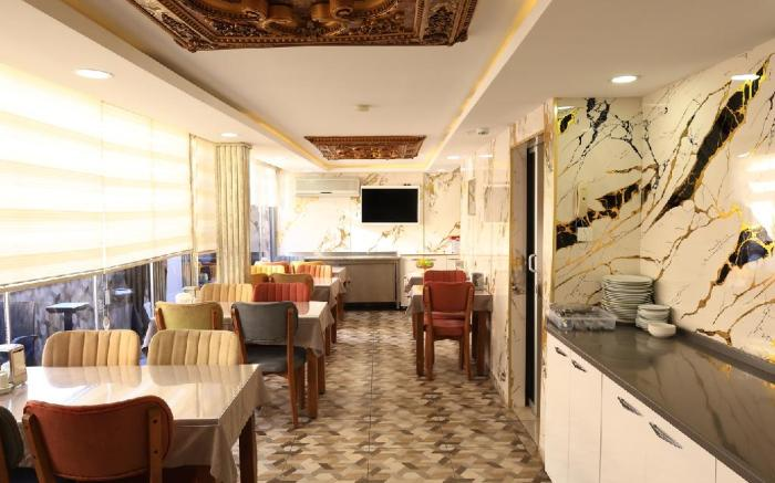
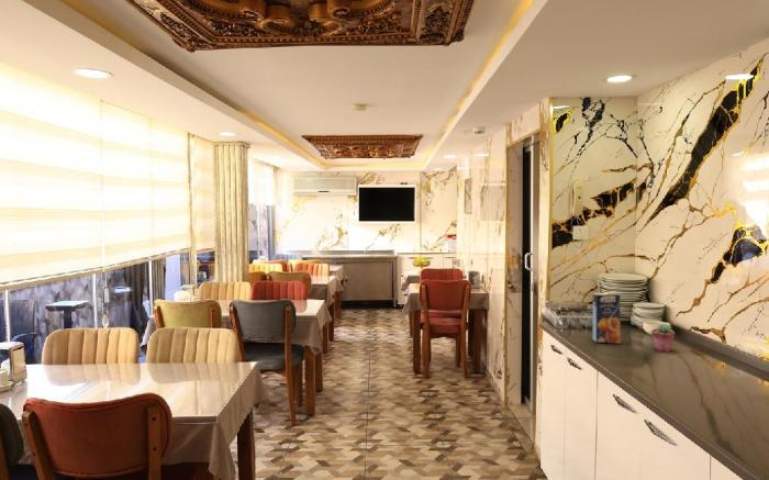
+ potted succulent (662, 336)
+ juice carton (605, 316)
